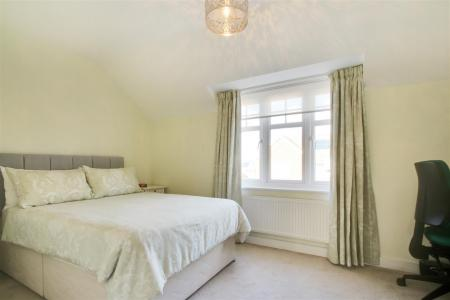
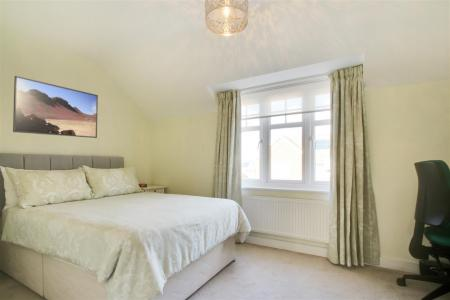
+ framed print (61, 111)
